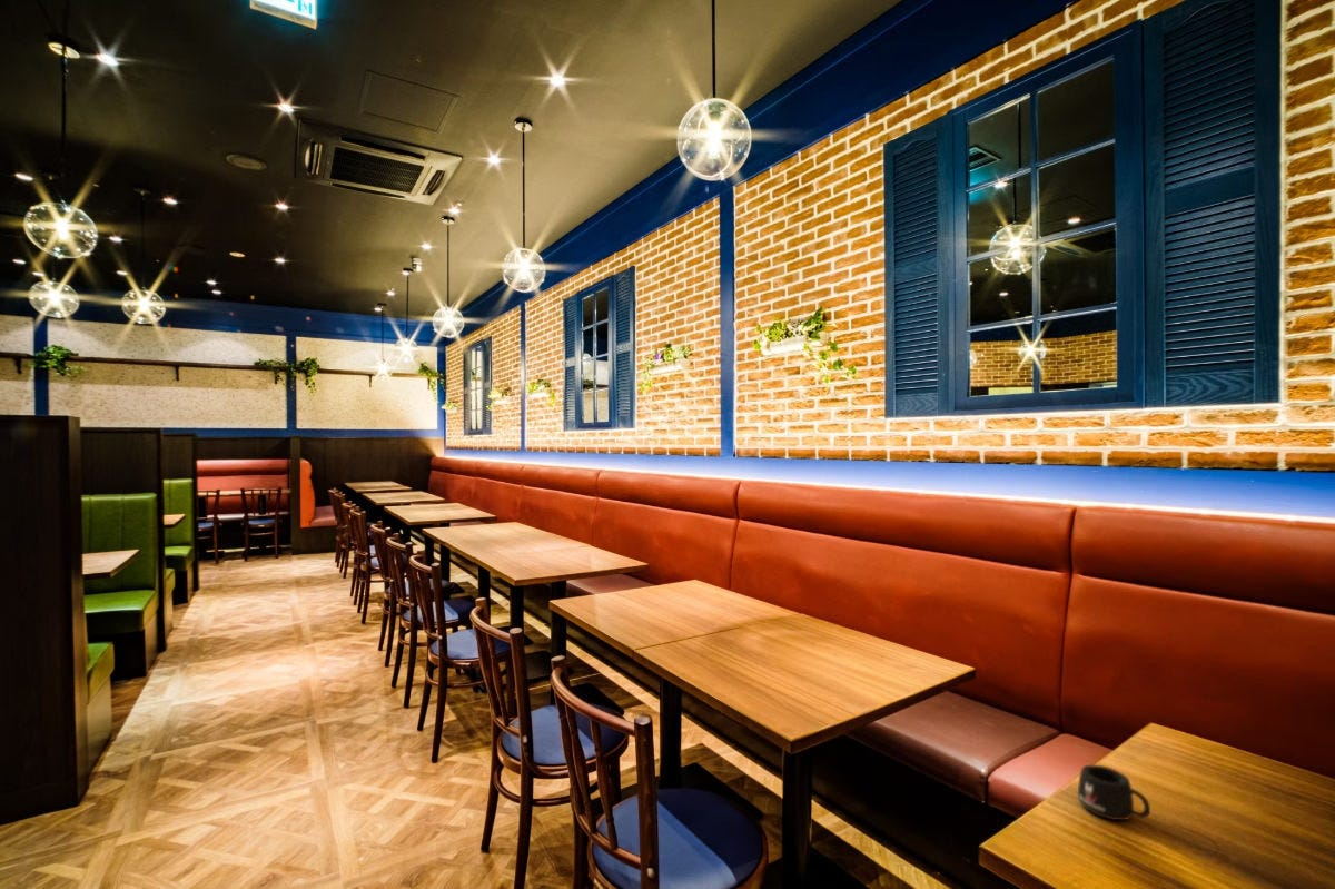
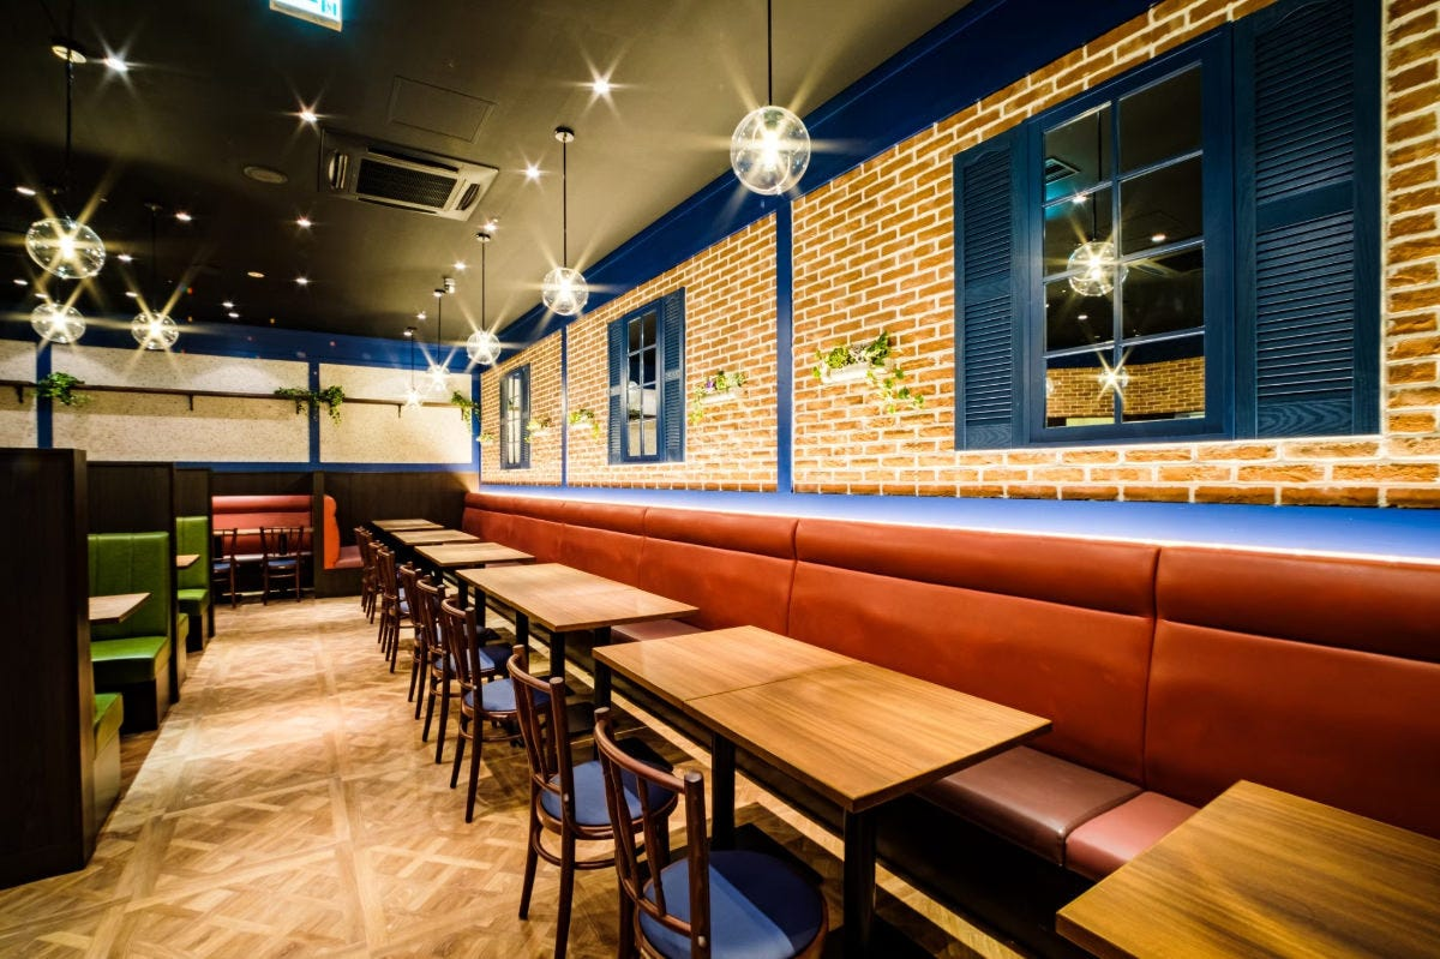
- mug (1114, 796)
